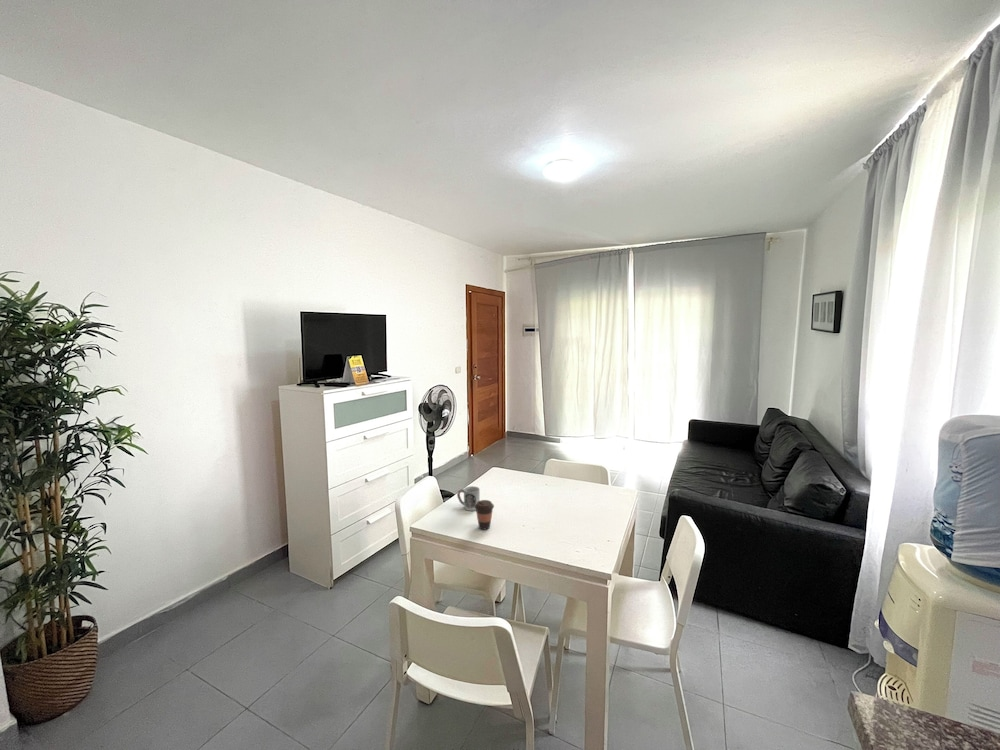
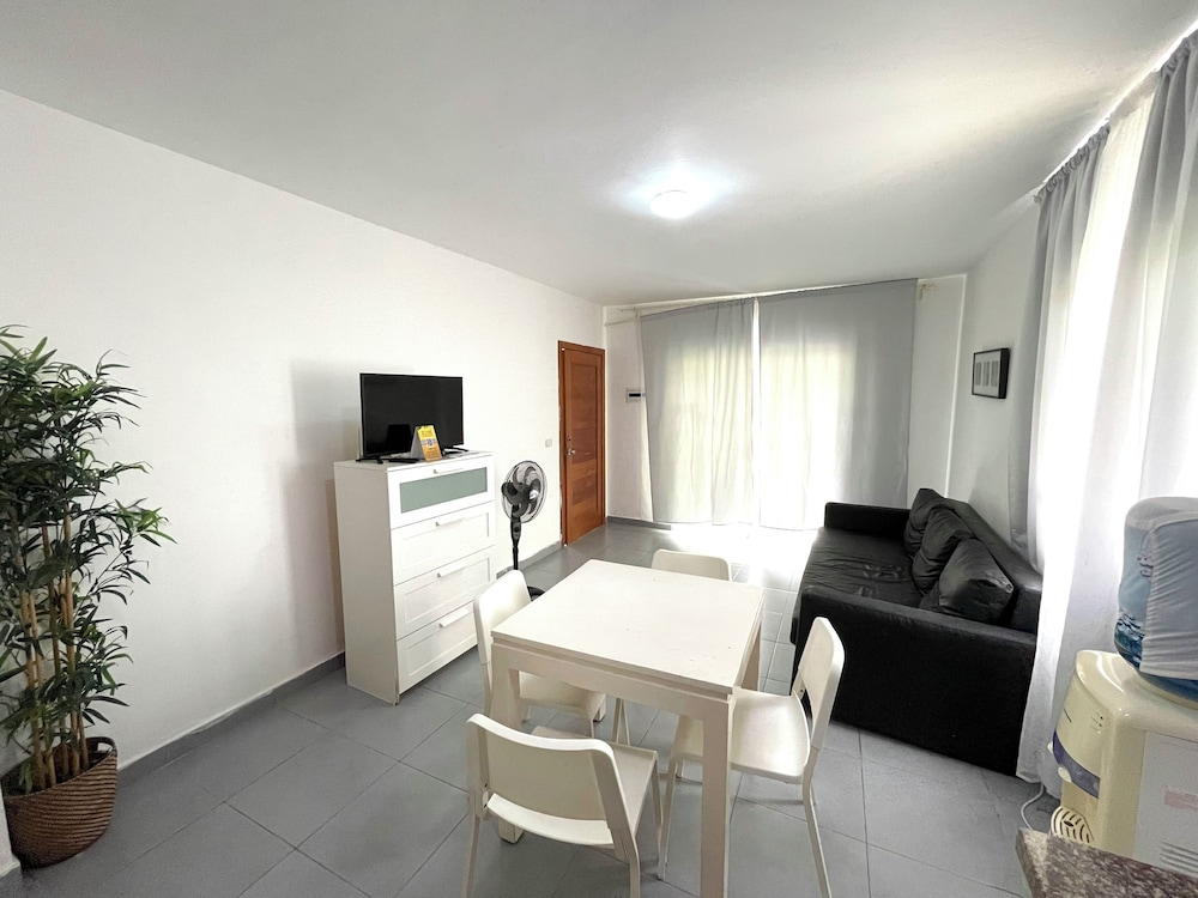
- cup (468, 498)
- coffee cup (484, 515)
